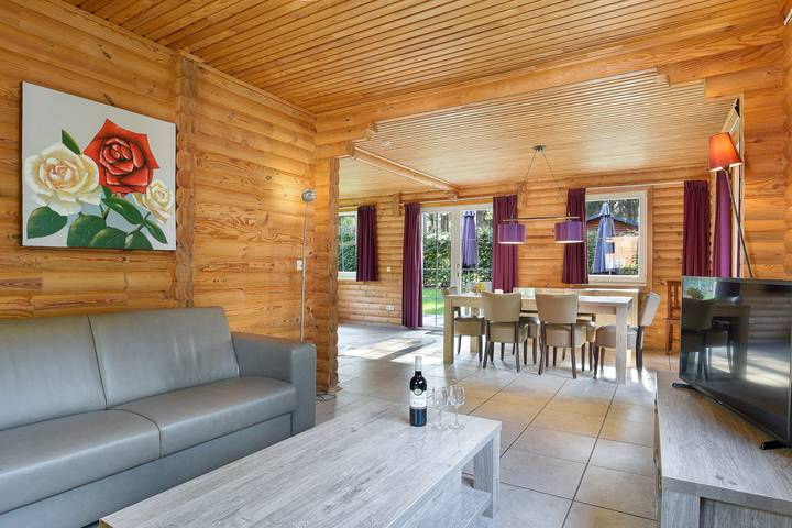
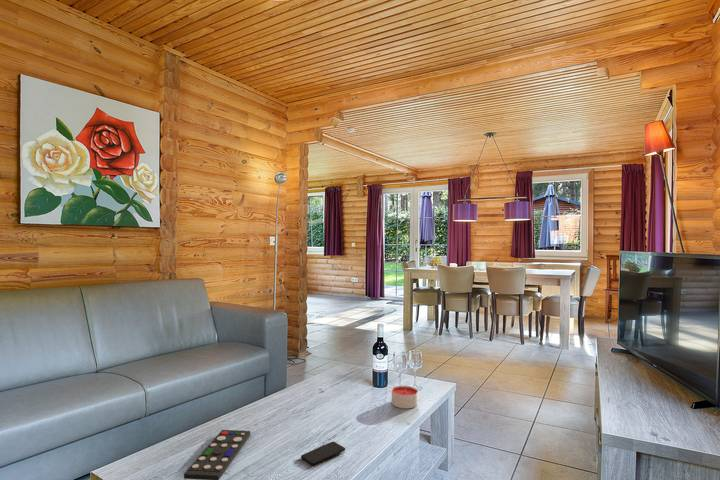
+ remote control (220, 451)
+ smartphone (323, 452)
+ candle (404, 396)
